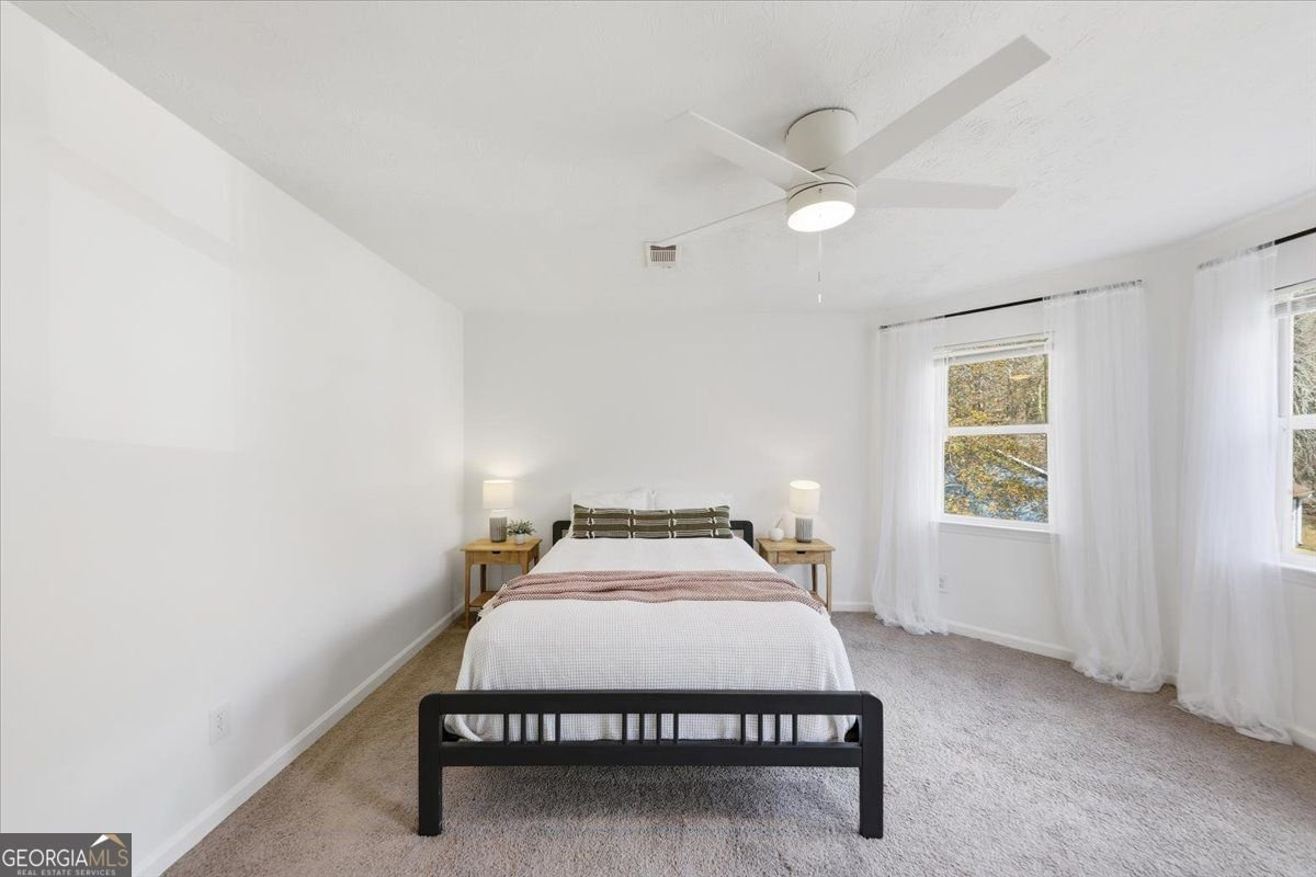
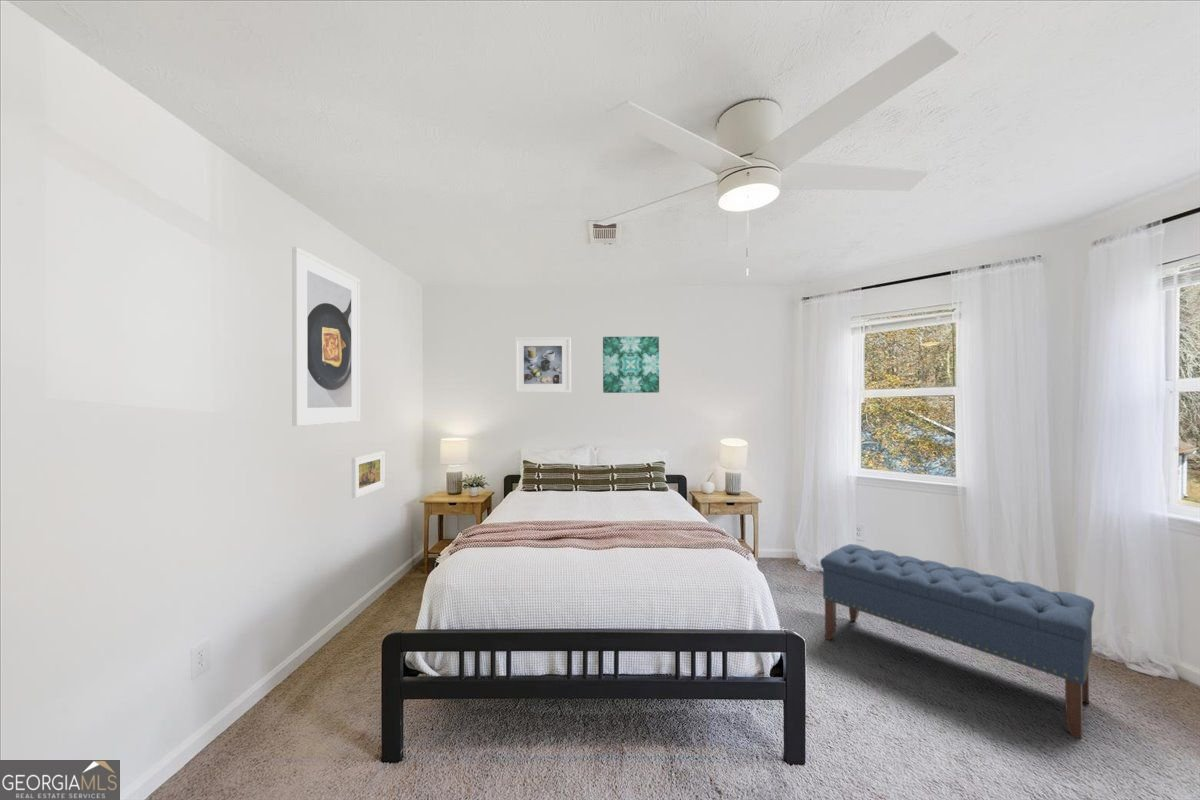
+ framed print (543, 364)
+ wall art (630, 364)
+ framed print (369, 473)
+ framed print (330, 344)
+ bench (941, 618)
